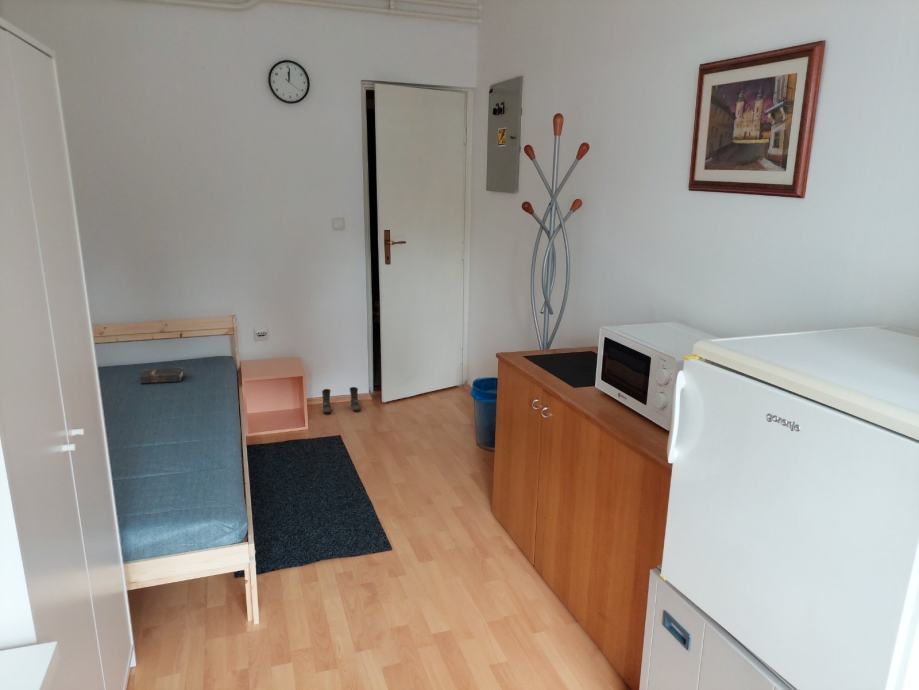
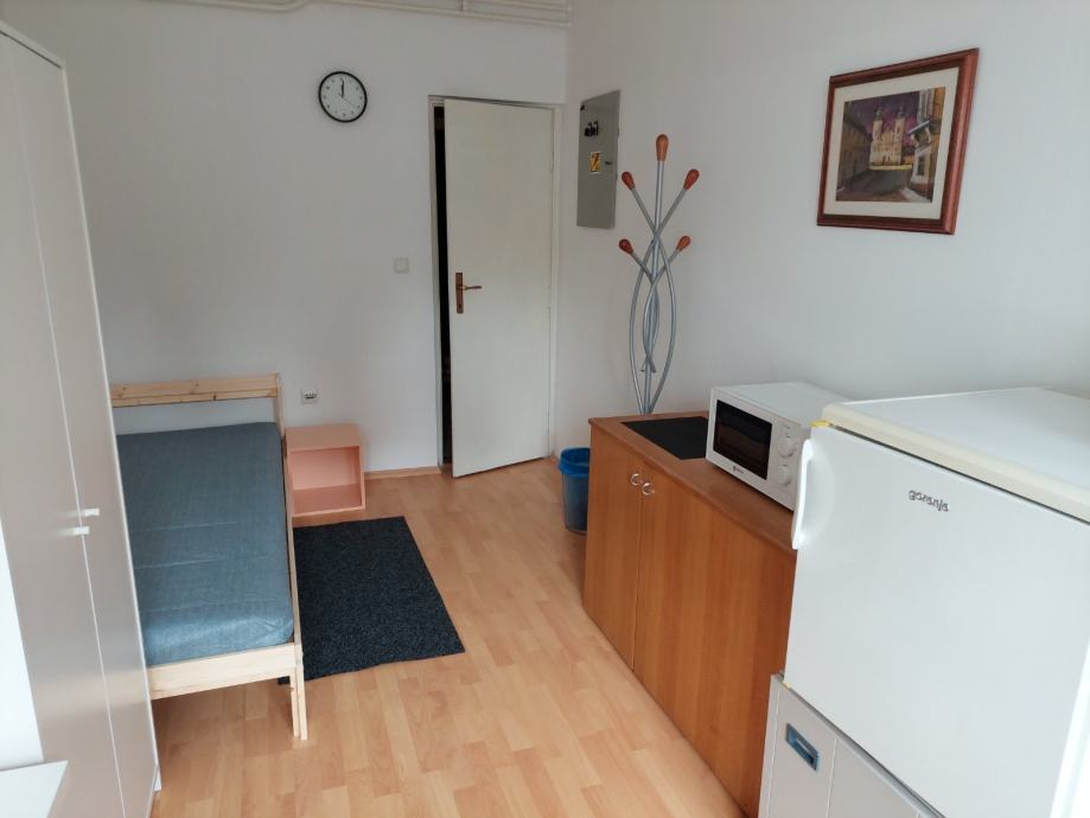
- boots (351, 400)
- hardback book (162, 375)
